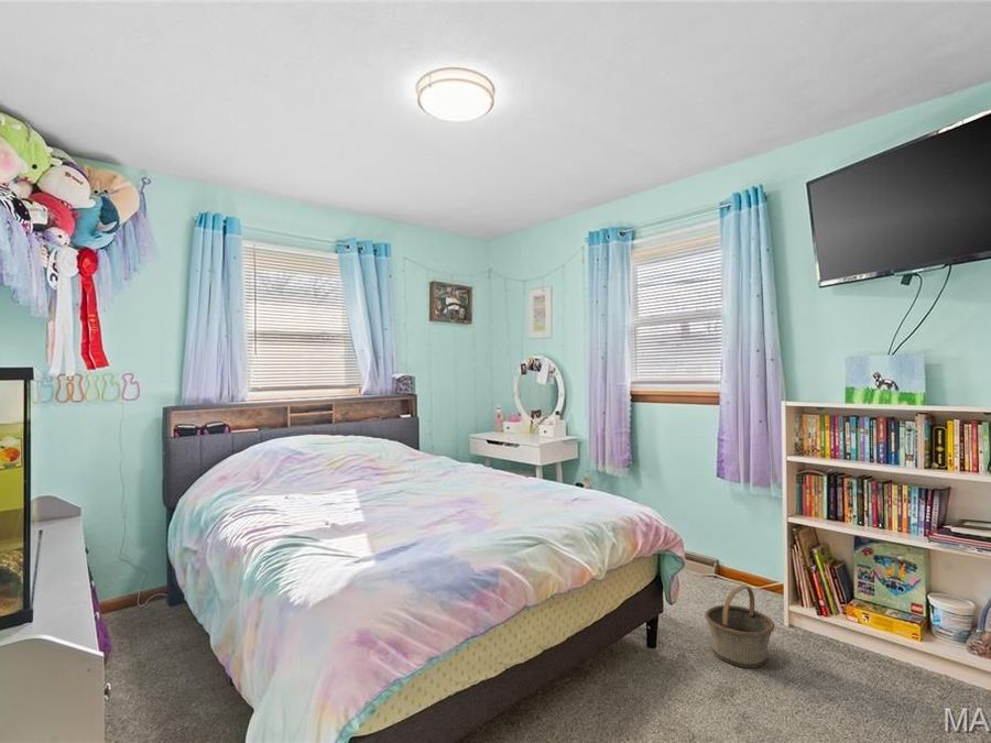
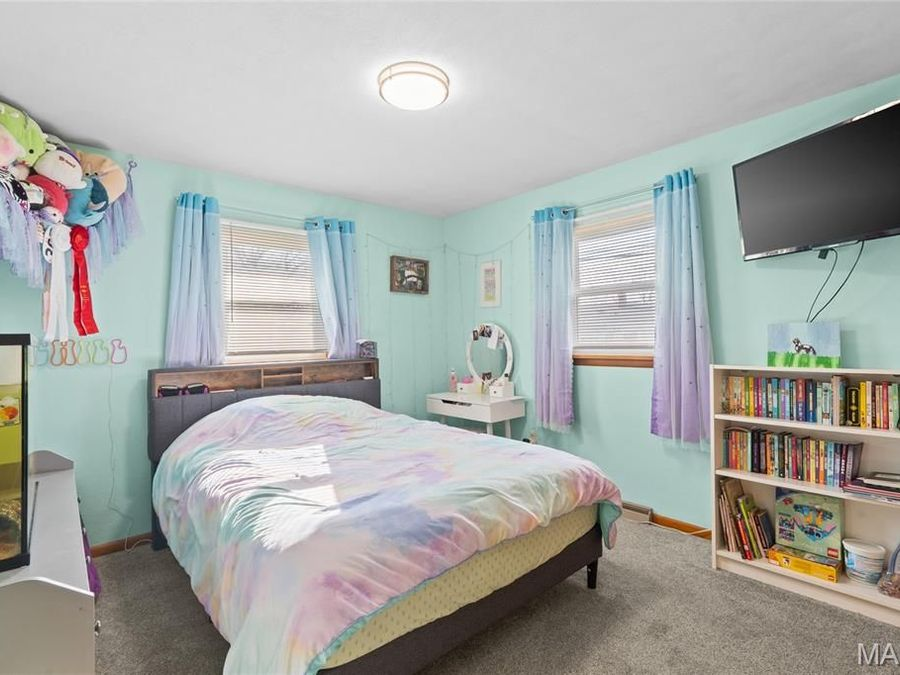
- basket (739, 621)
